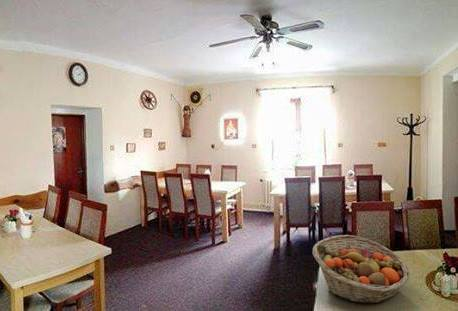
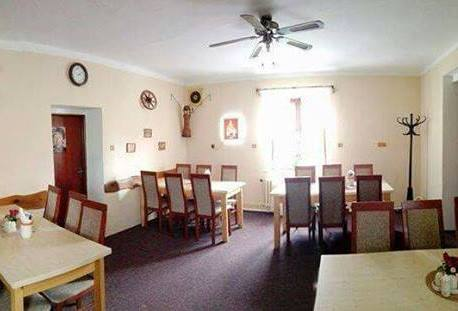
- fruit basket (359, 266)
